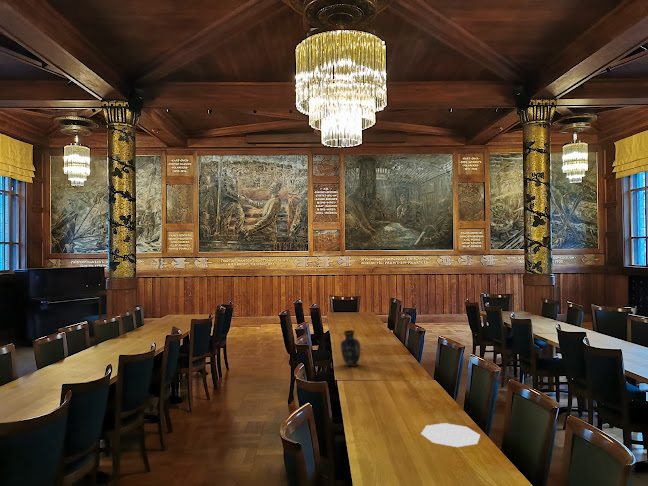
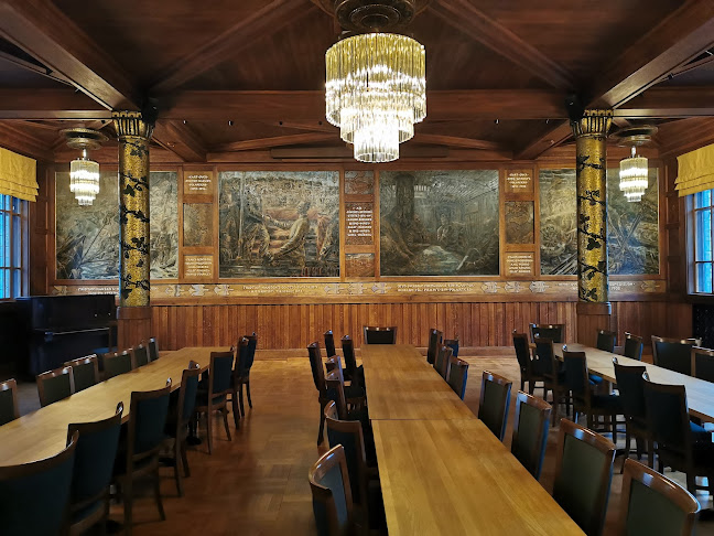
- plate (450, 433)
- vase (350, 347)
